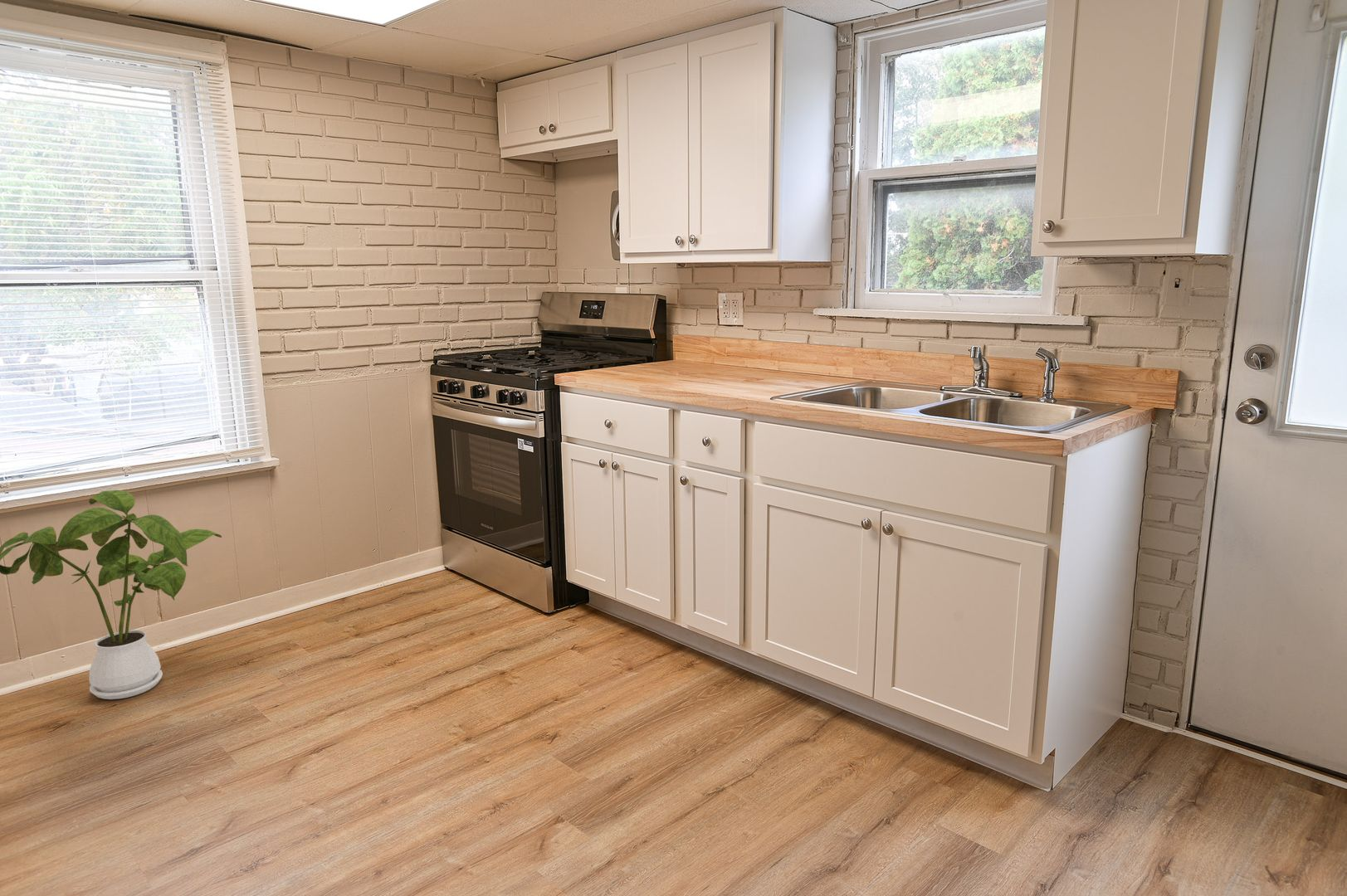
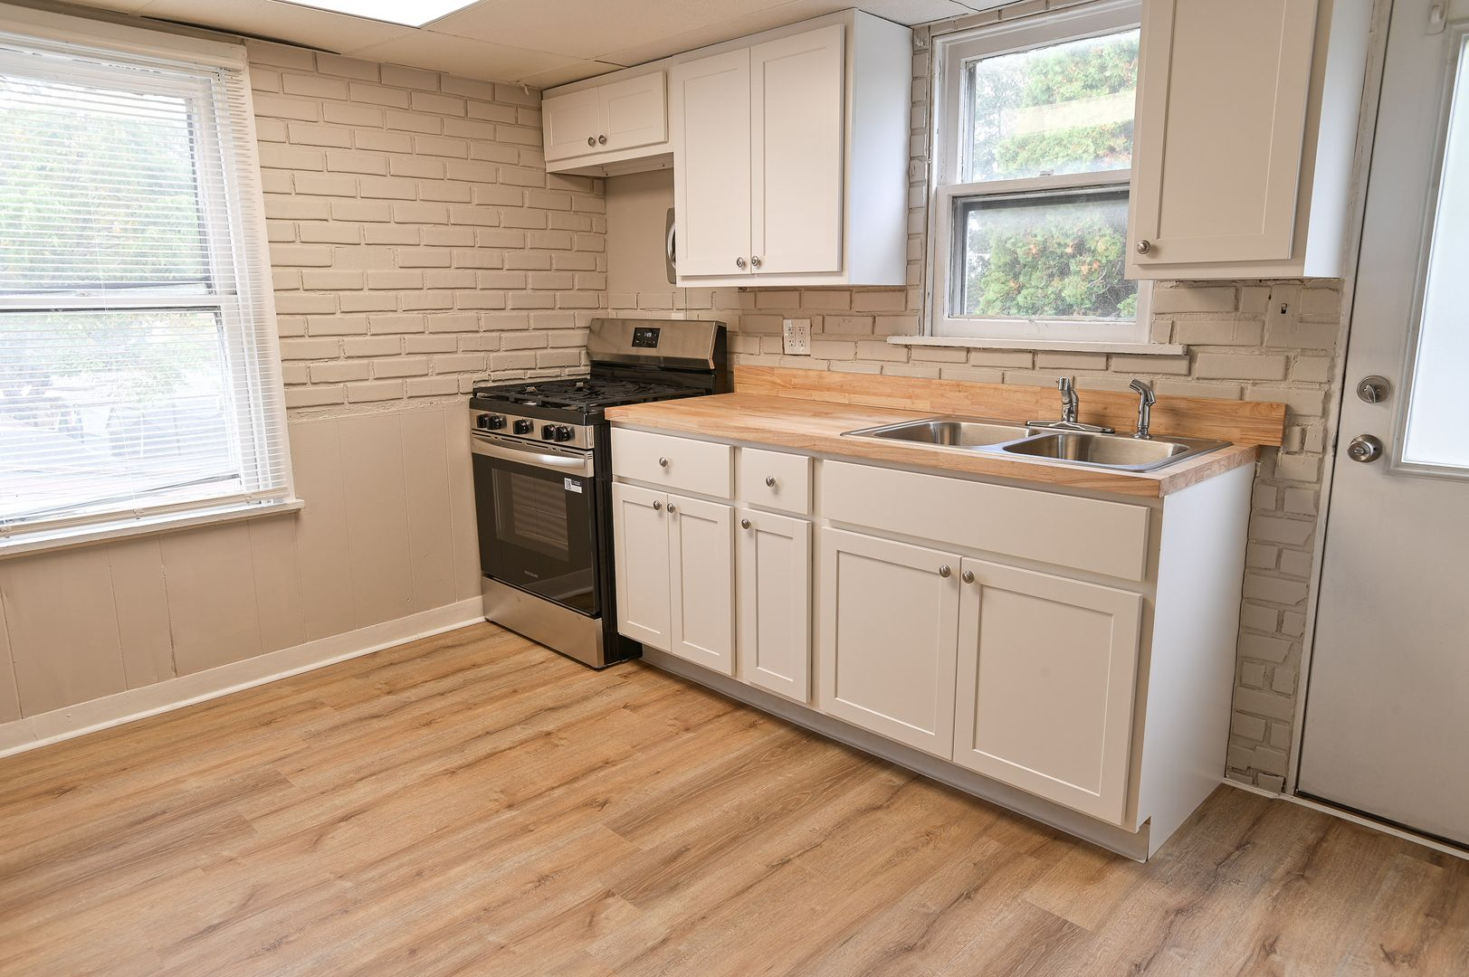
- house plant (133, 593)
